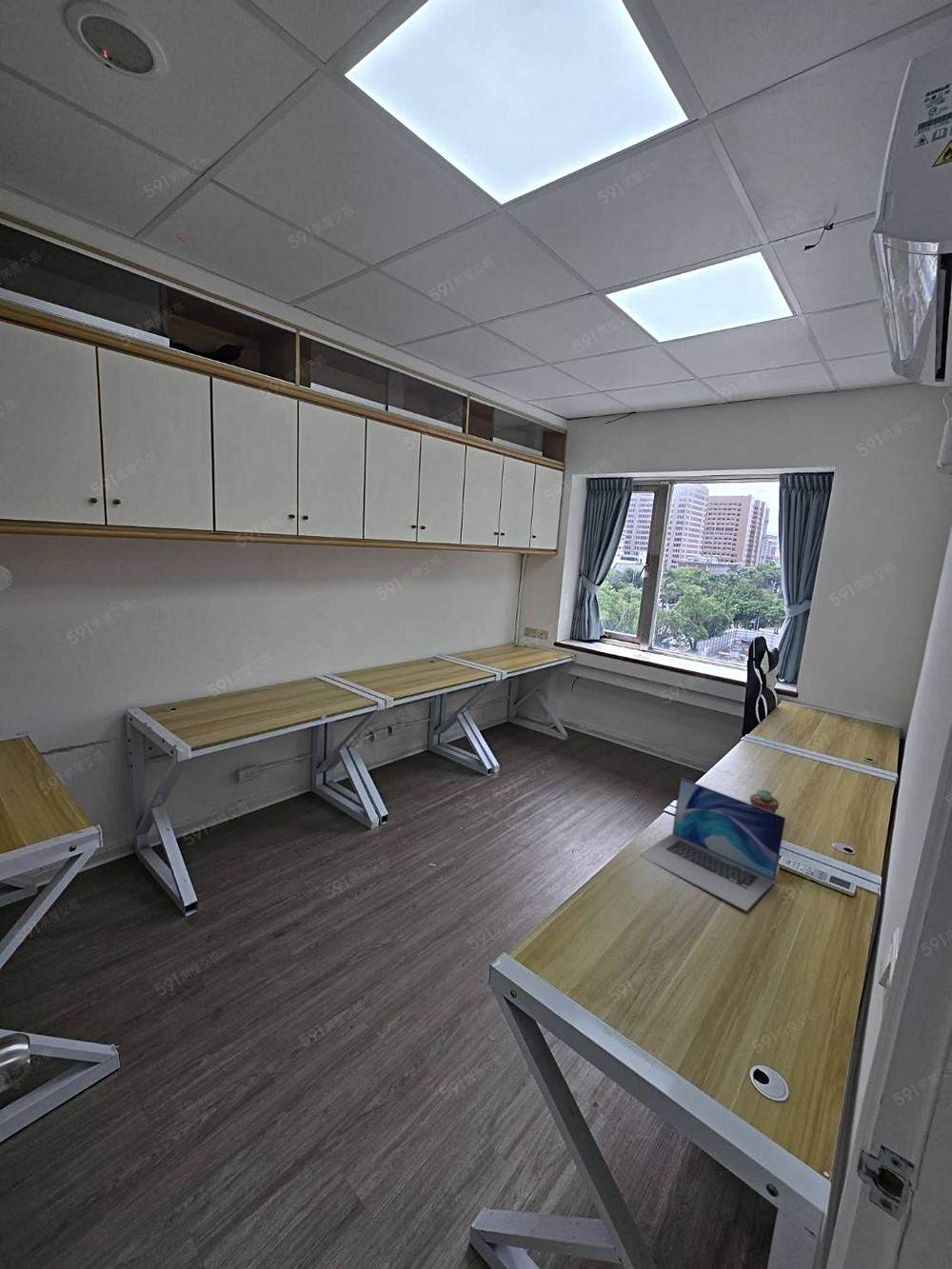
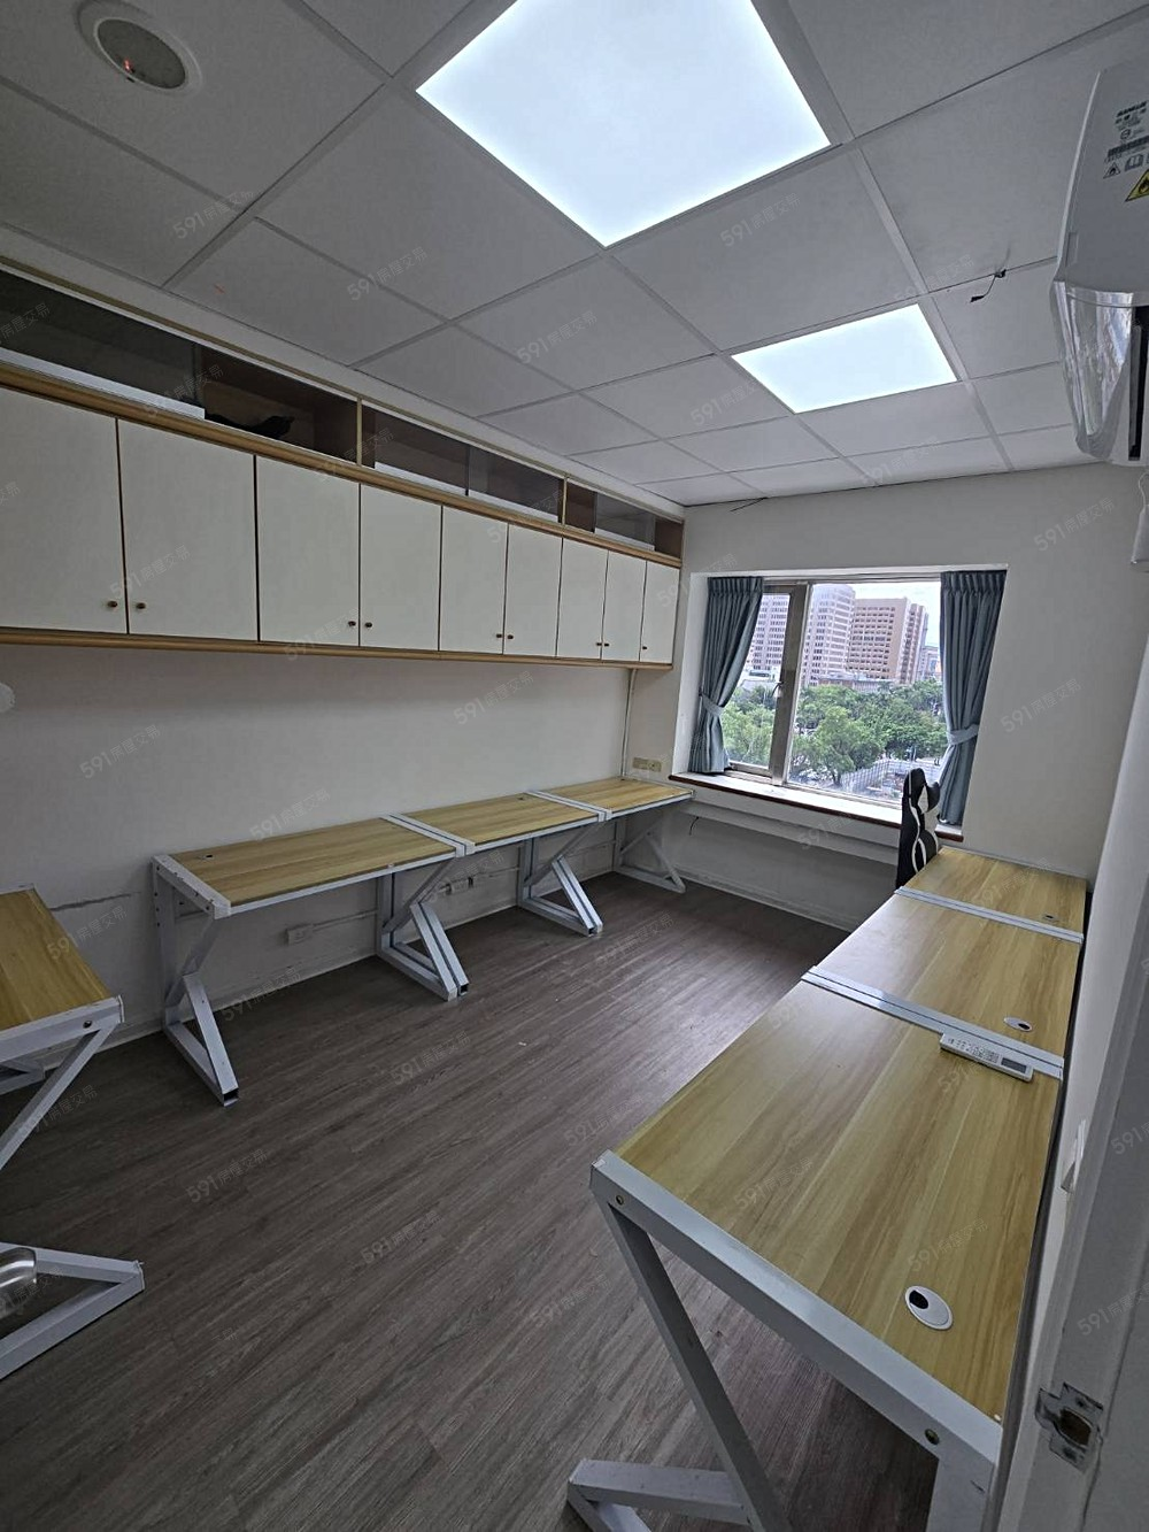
- laptop (709, 837)
- potted succulent (764, 805)
